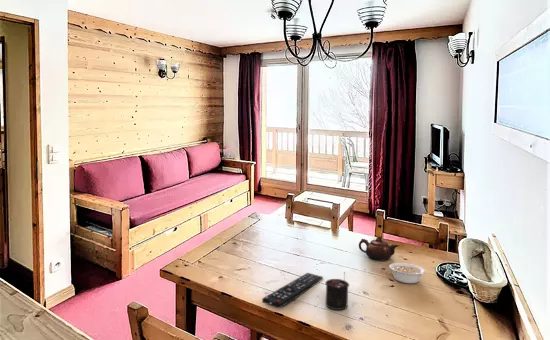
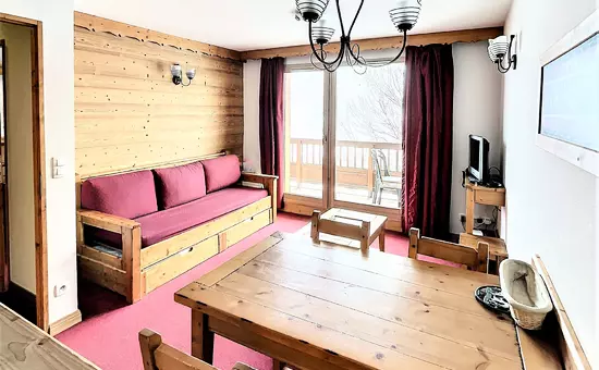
- teapot (377, 246)
- remote control (294, 288)
- legume (407, 272)
- candle (336, 288)
